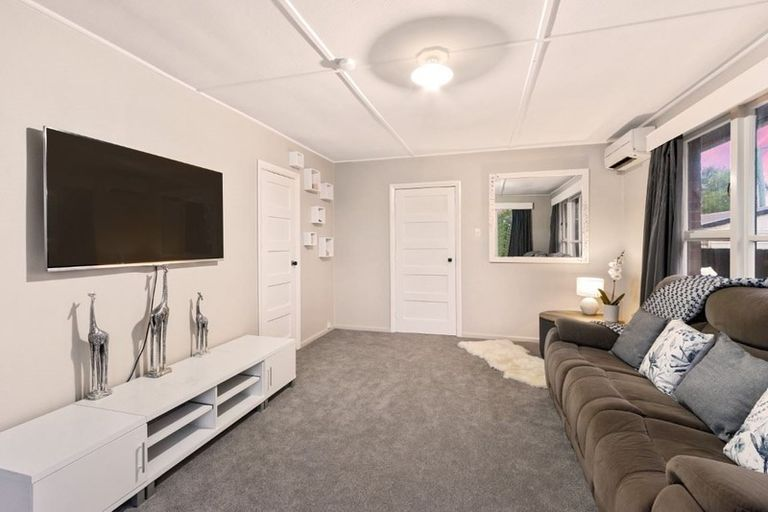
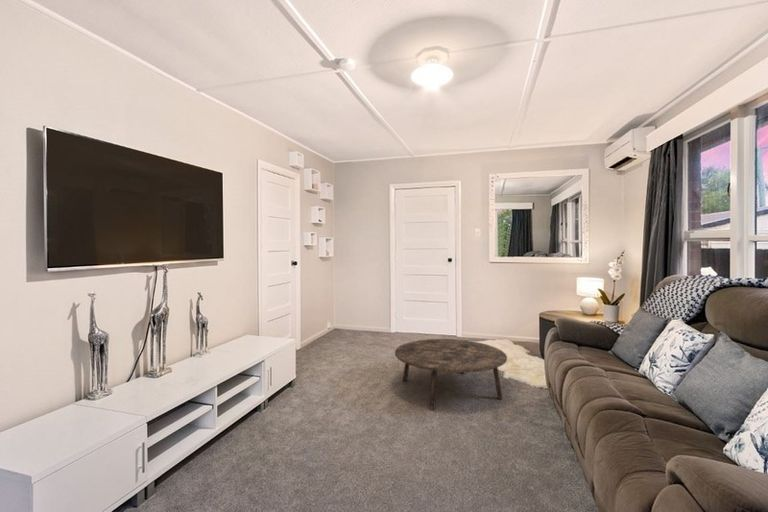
+ coffee table (449, 370)
